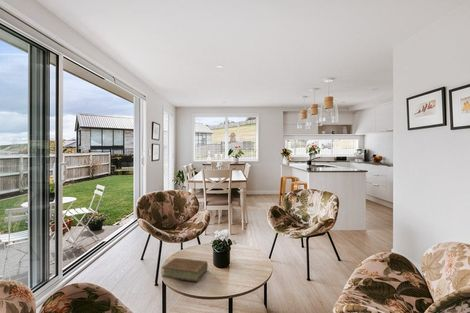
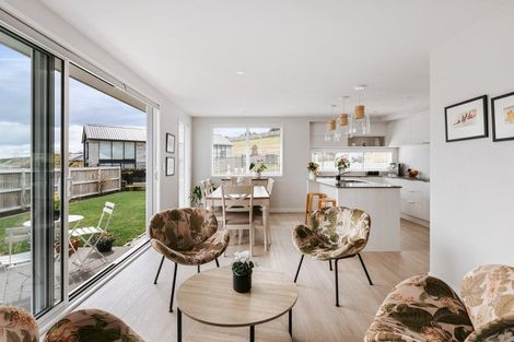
- book (185, 268)
